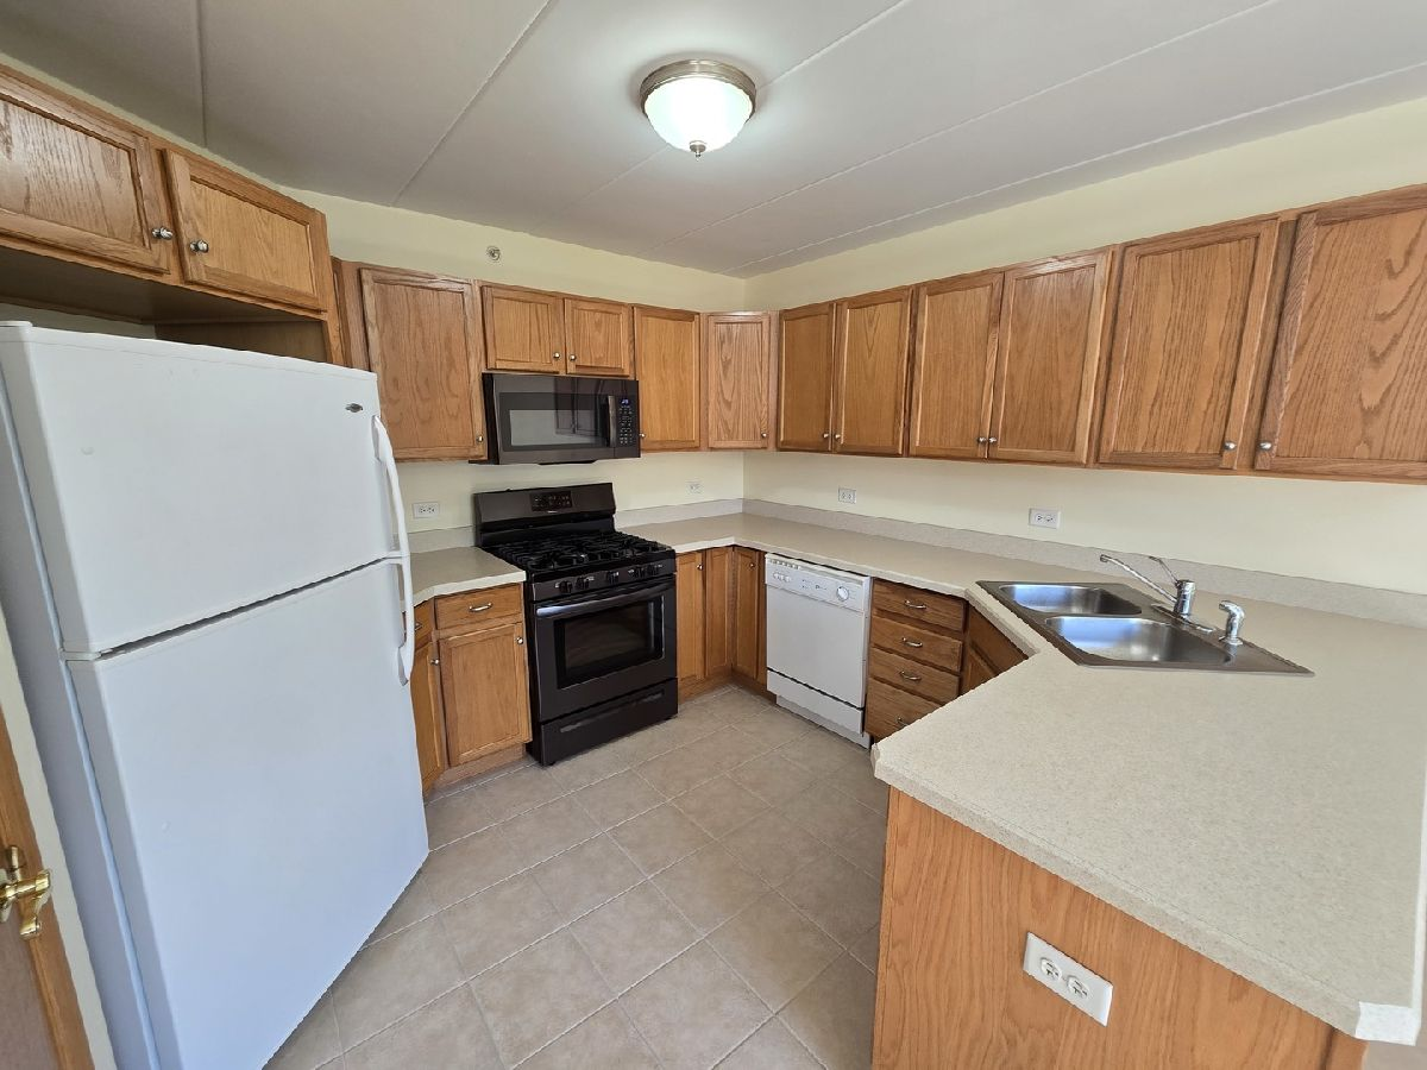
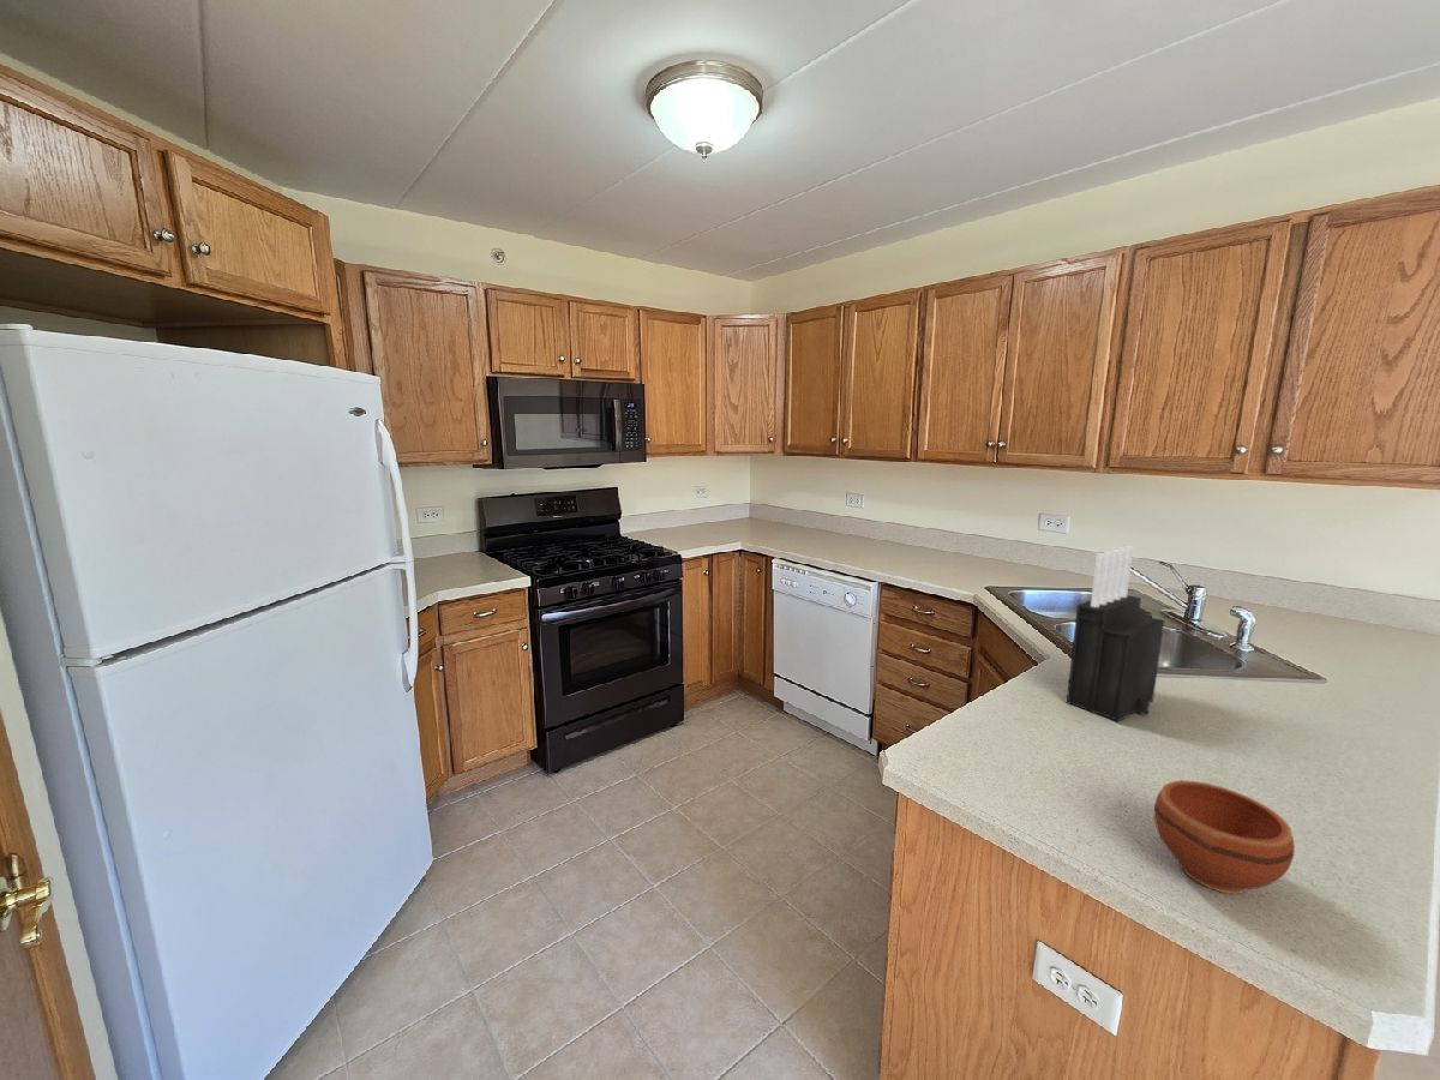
+ bowl (1217, 841)
+ knife block (1124, 630)
